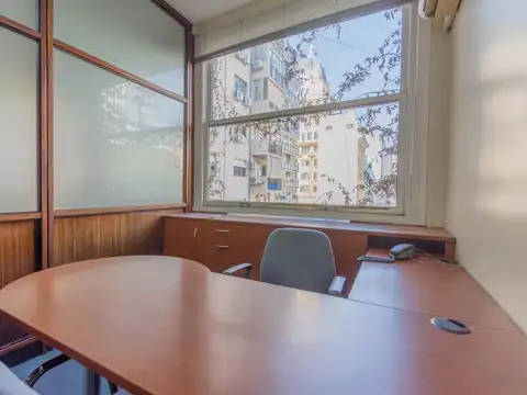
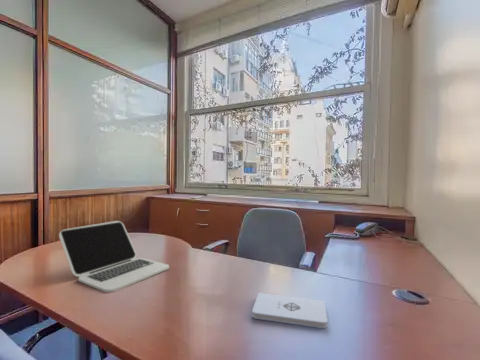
+ laptop (116, 249)
+ notepad (289, 309)
